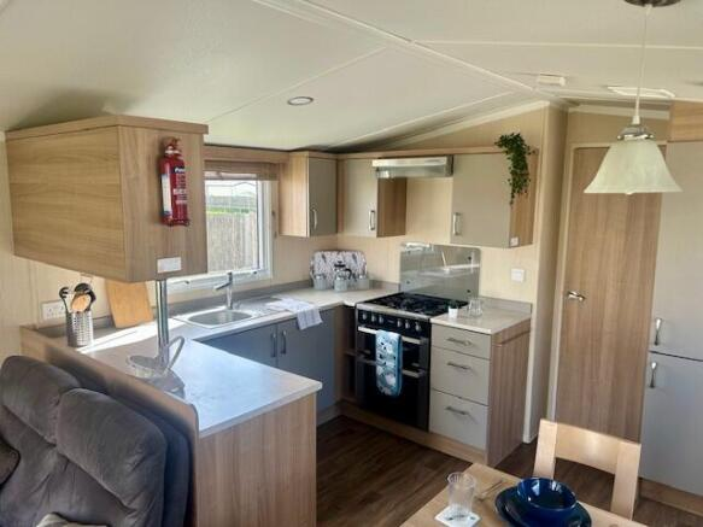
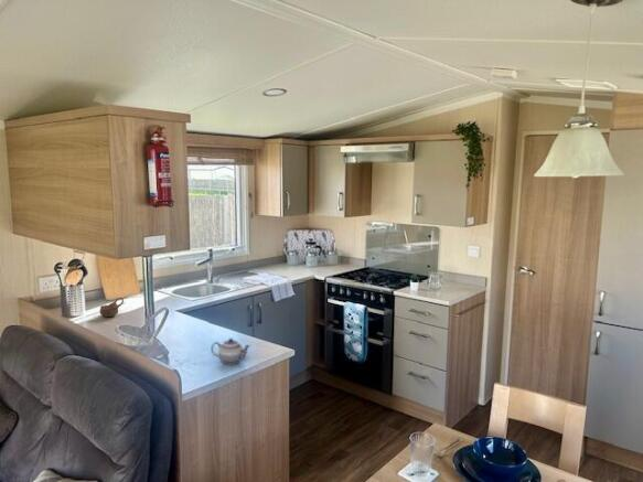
+ cup (111, 307)
+ teapot (231, 350)
